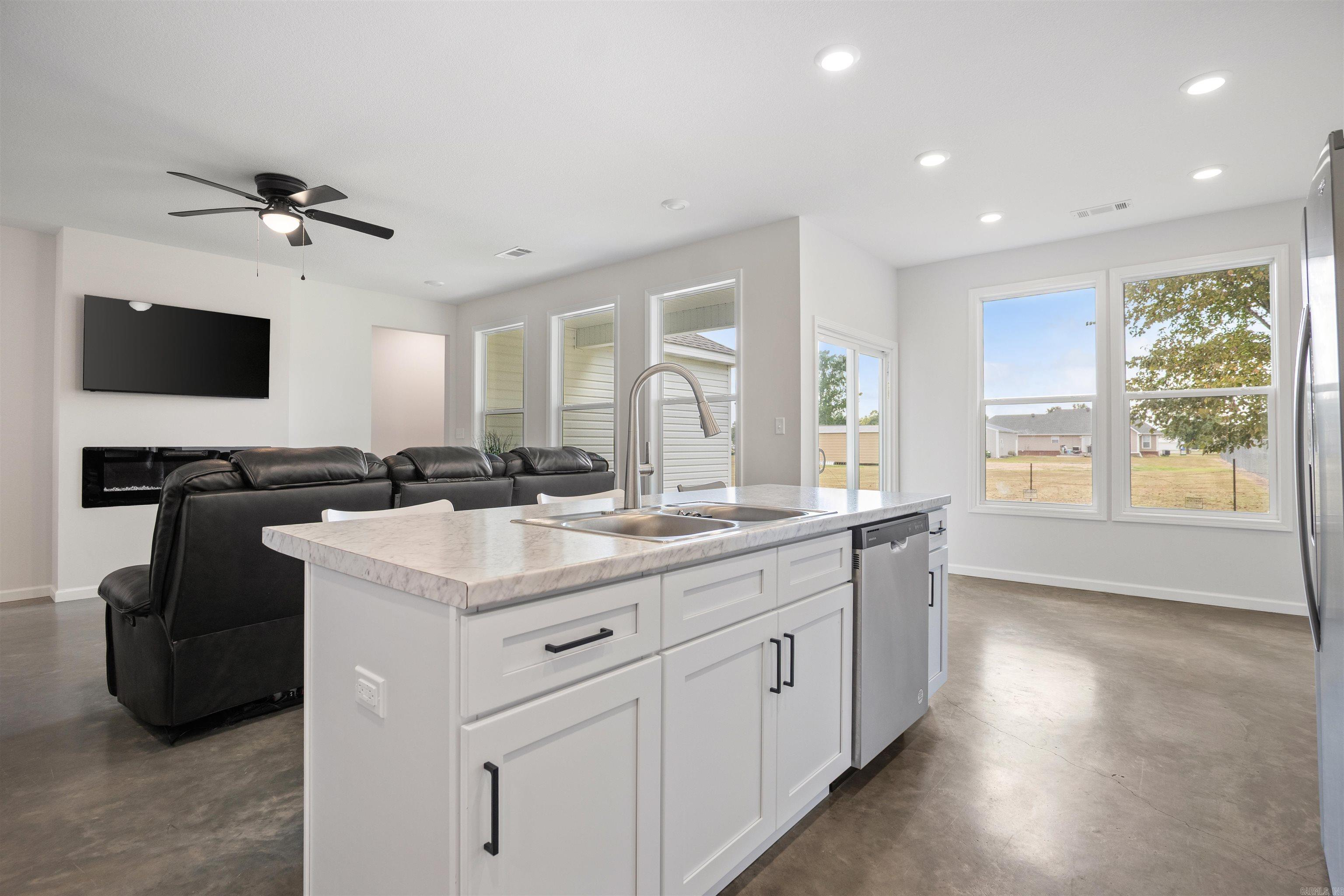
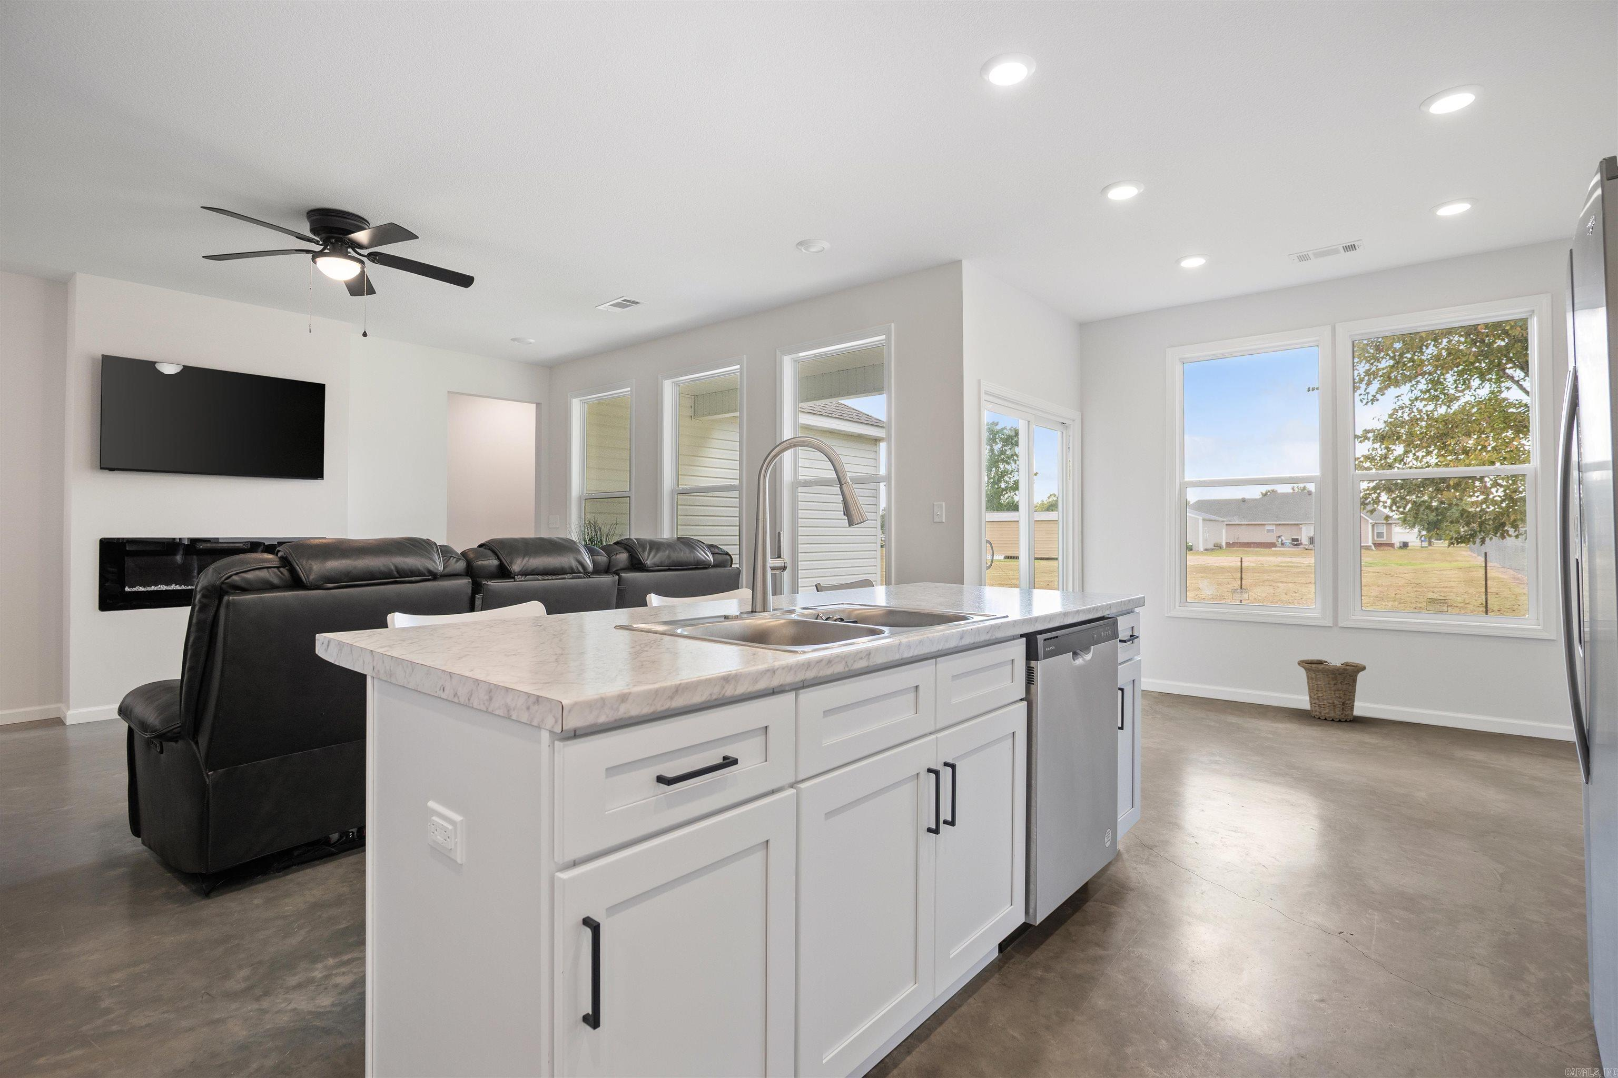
+ basket (1331, 691)
